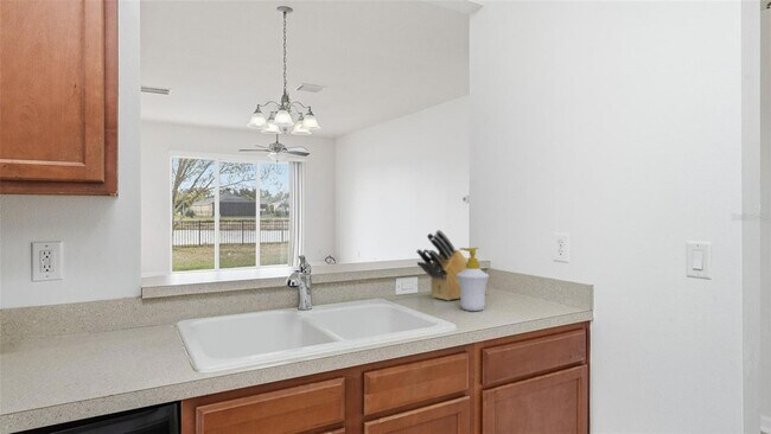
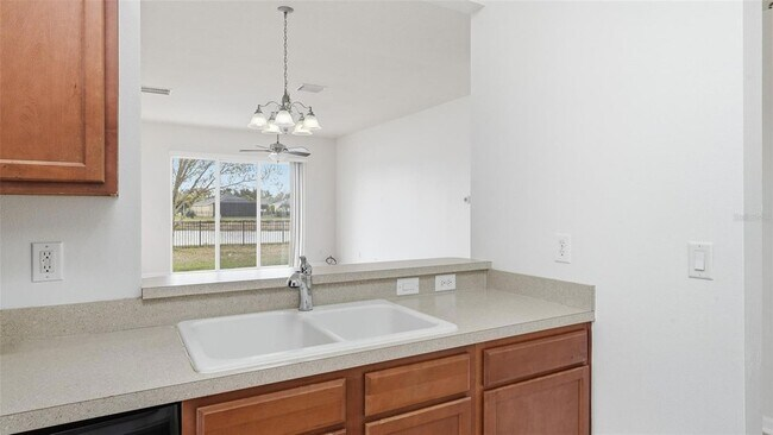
- knife block (452, 263)
- soap bottle (472, 277)
